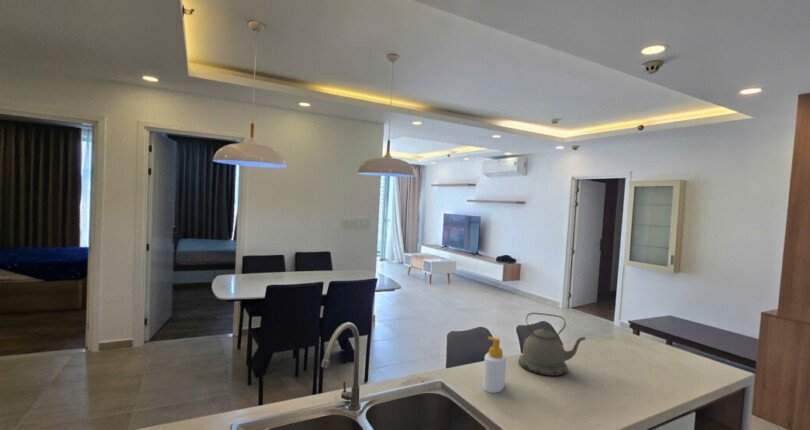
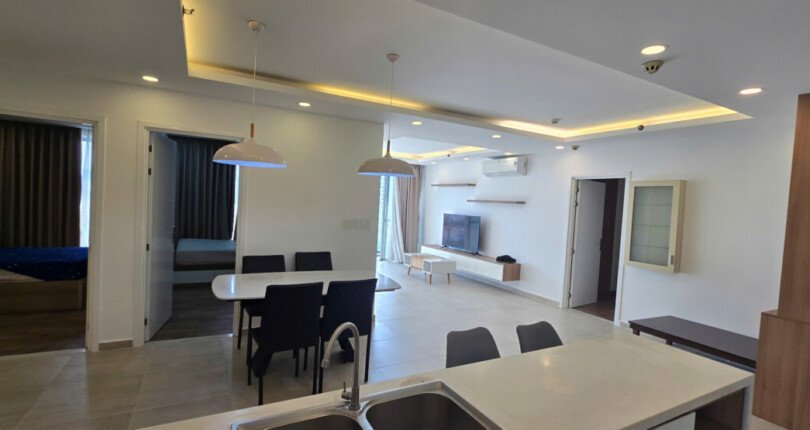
- soap bottle (495, 362)
- kettle (547, 340)
